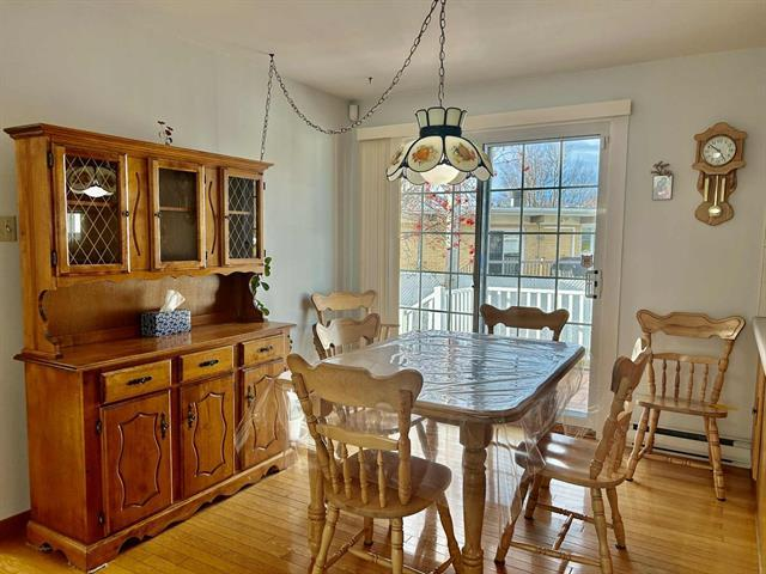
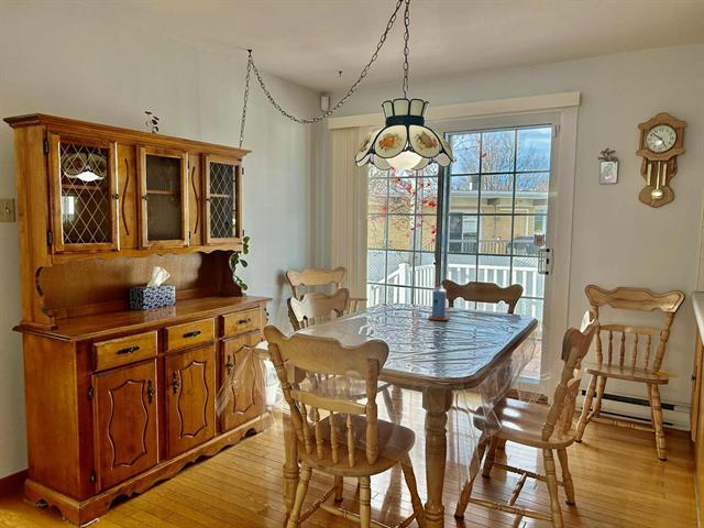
+ candle (439, 301)
